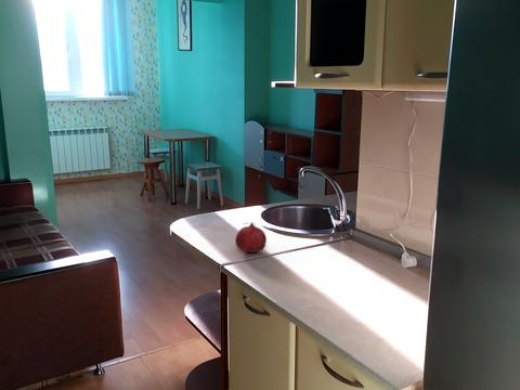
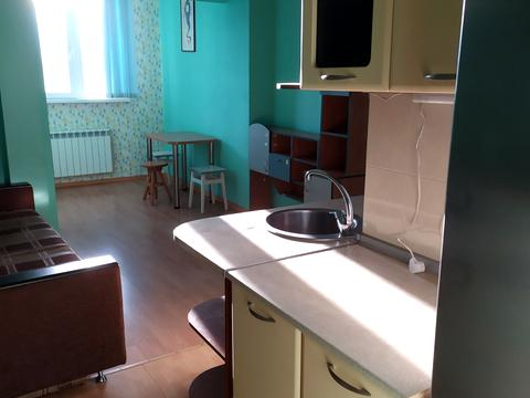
- fruit (250, 236)
